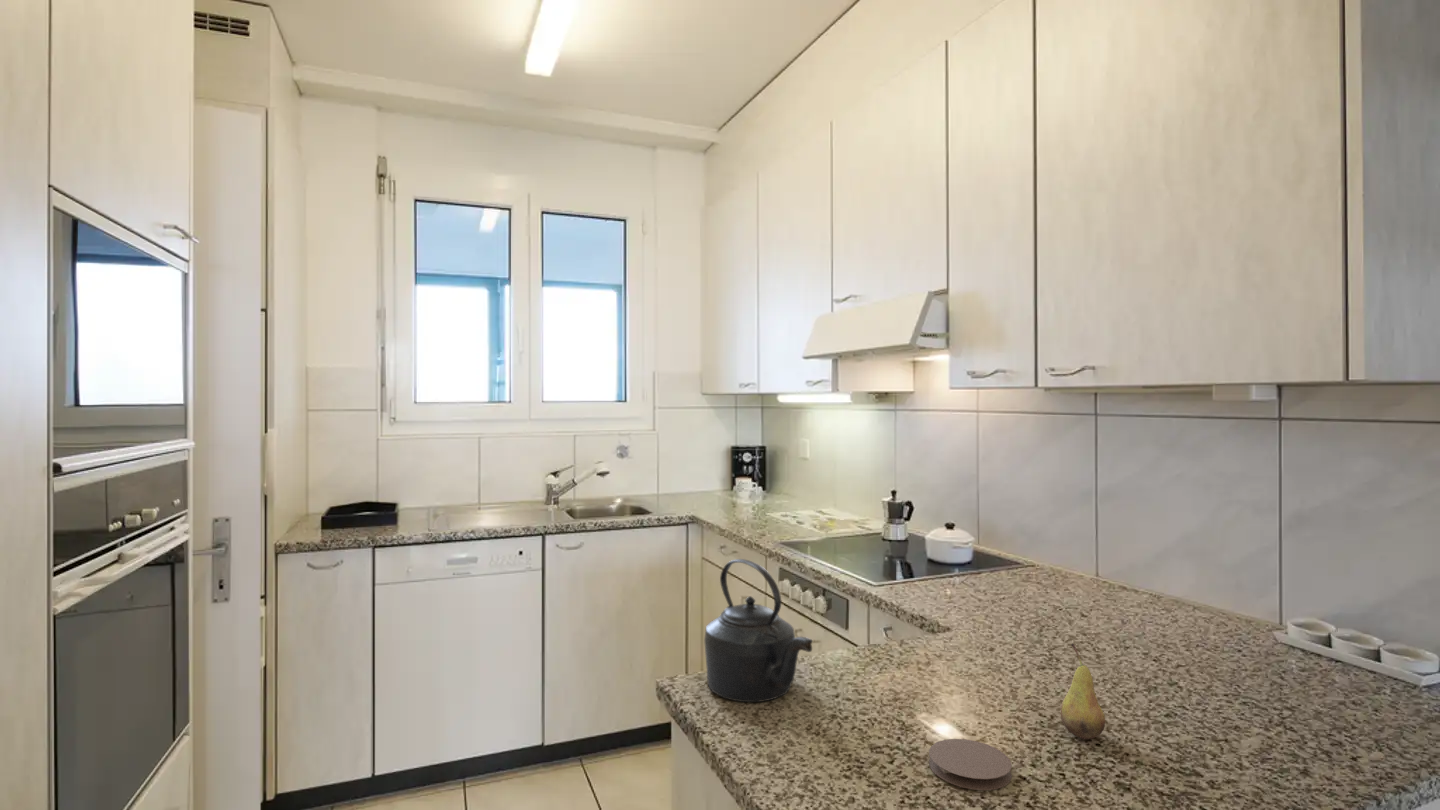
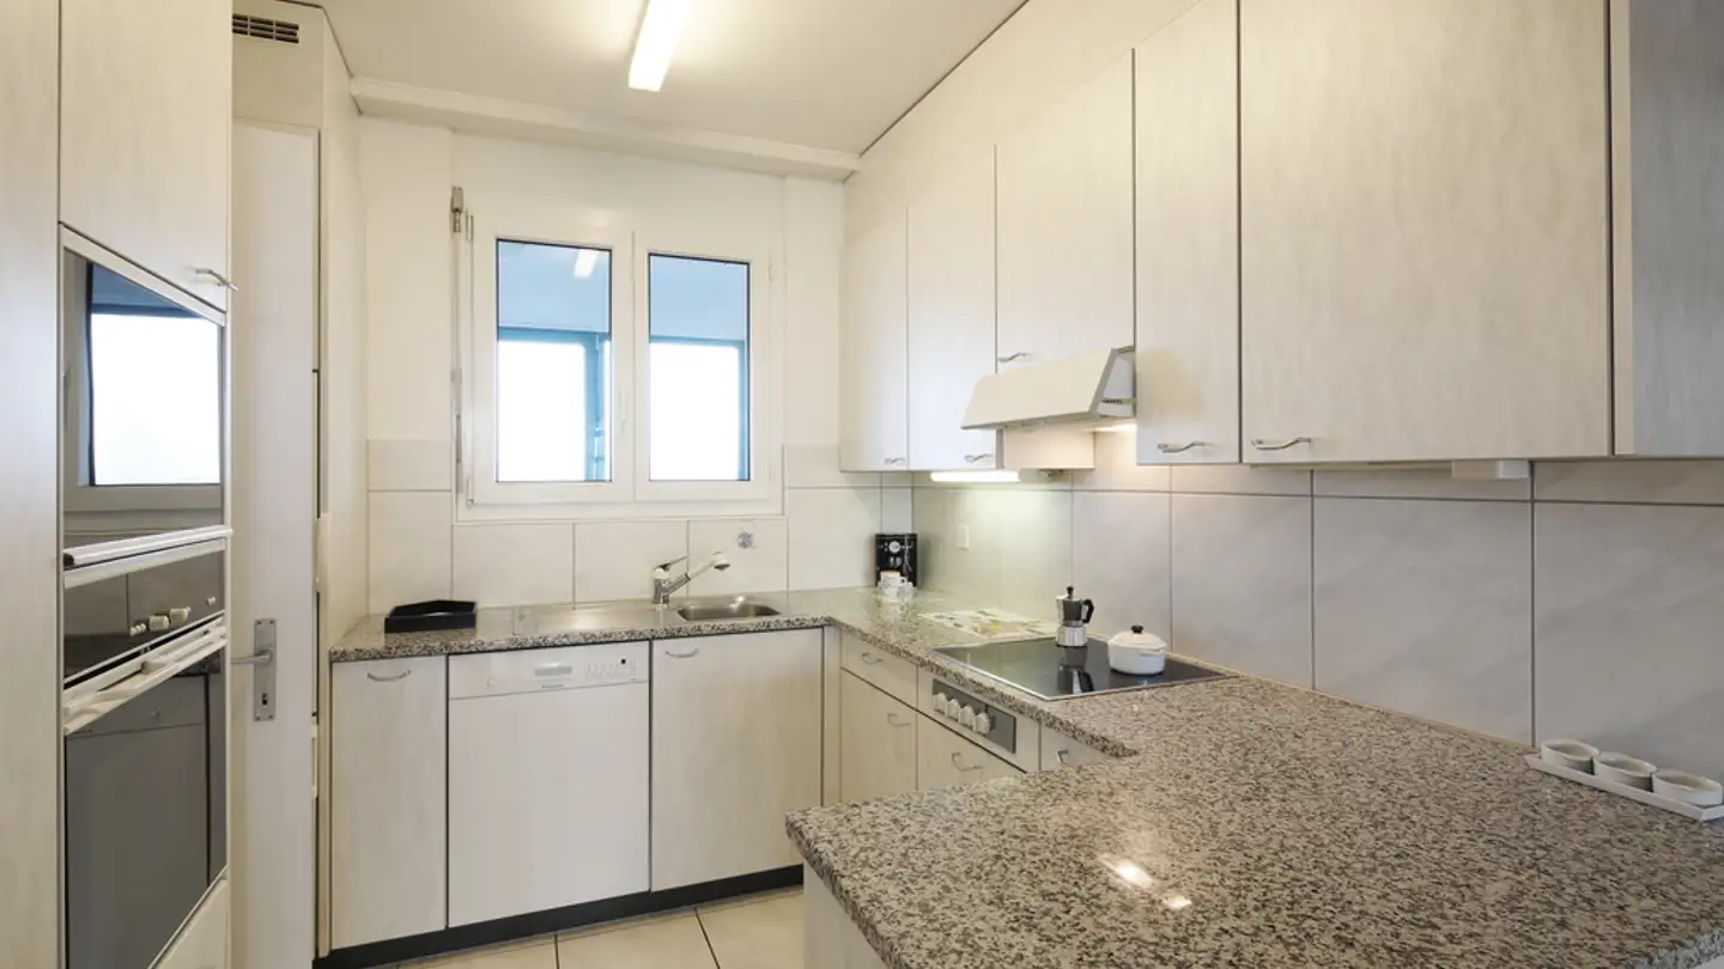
- kettle (763, 629)
- coaster (969, 763)
- fruit (1082, 692)
